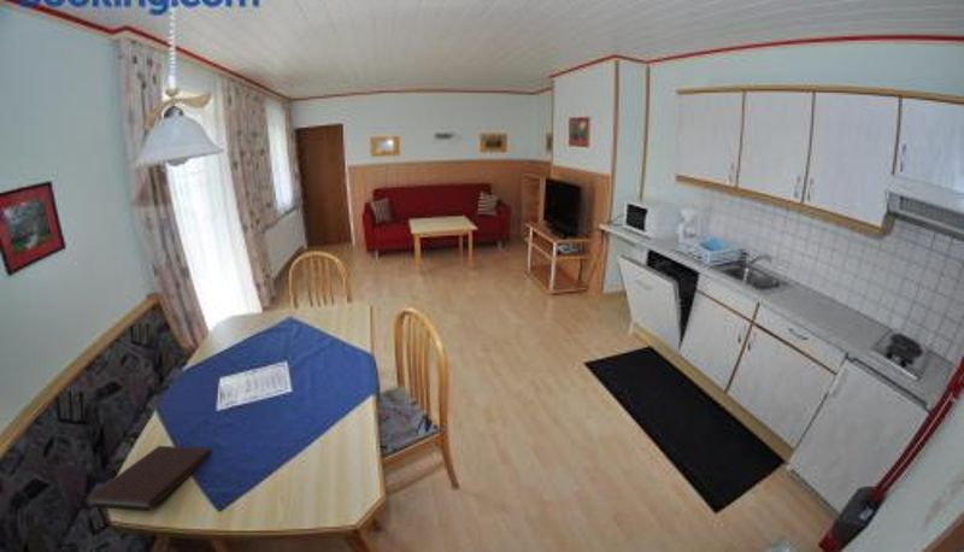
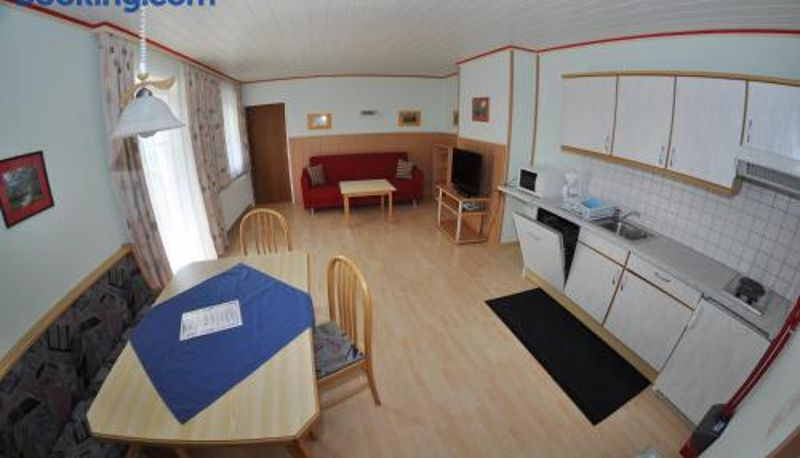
- notebook (154, 475)
